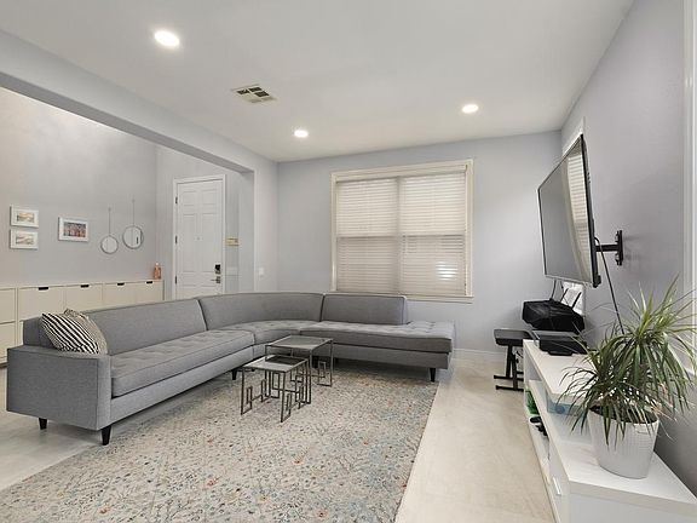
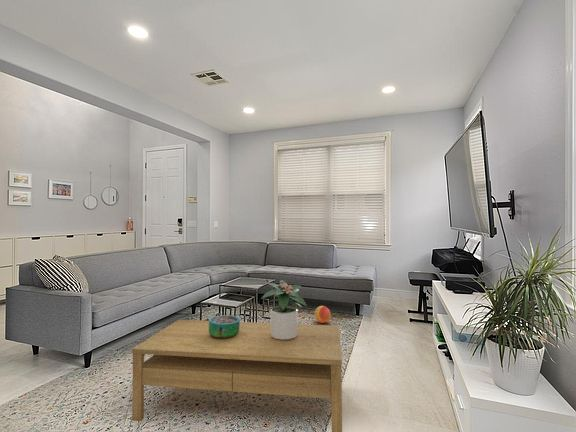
+ ball (322, 314)
+ potted plant (285, 308)
+ decorative bowl (224, 326)
+ coffee table (245, 368)
